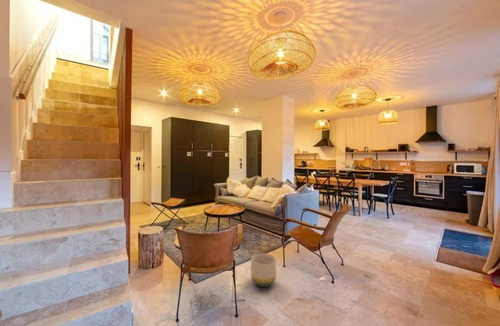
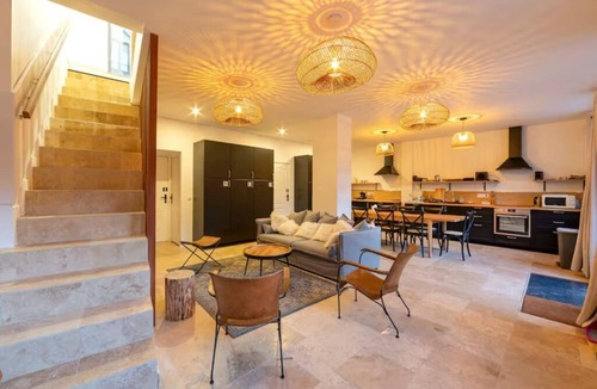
- planter (263, 271)
